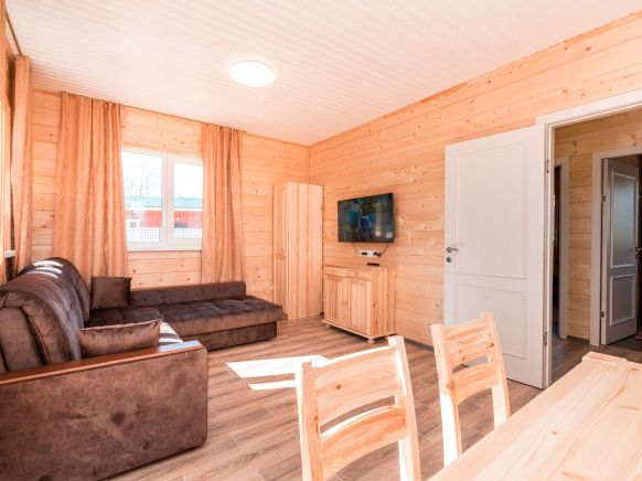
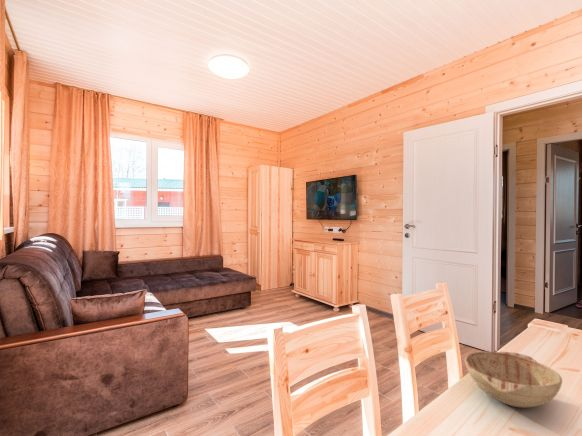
+ decorative bowl (509, 380)
